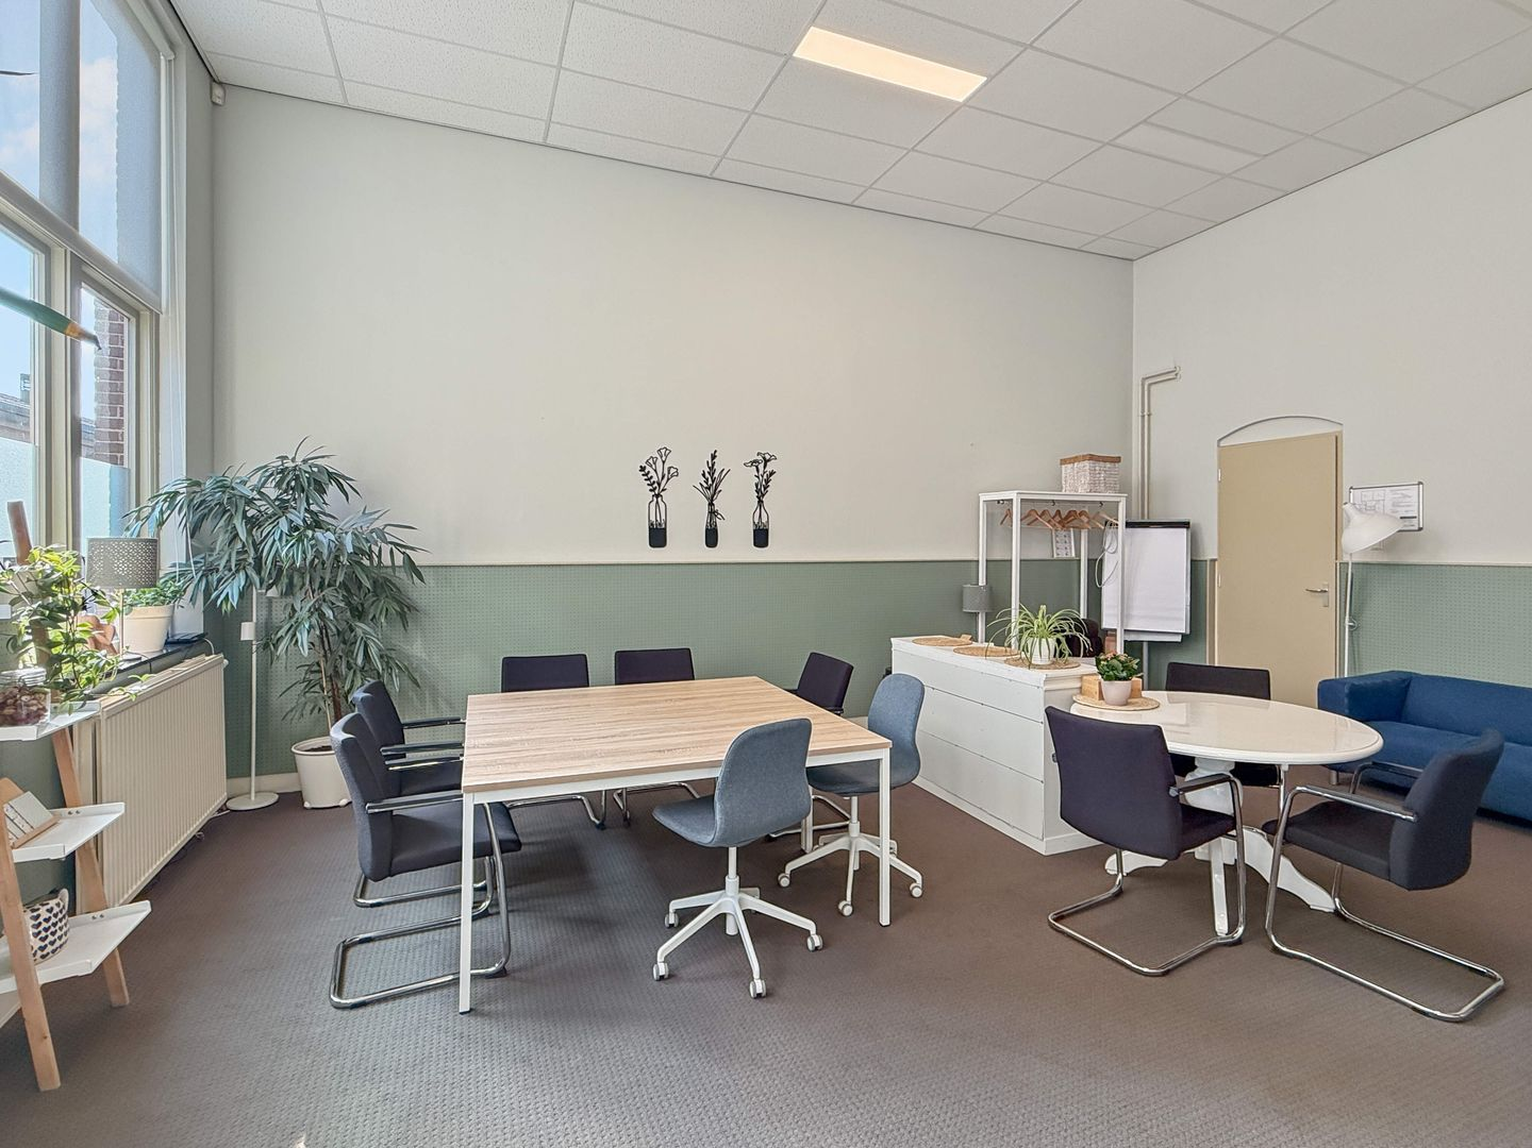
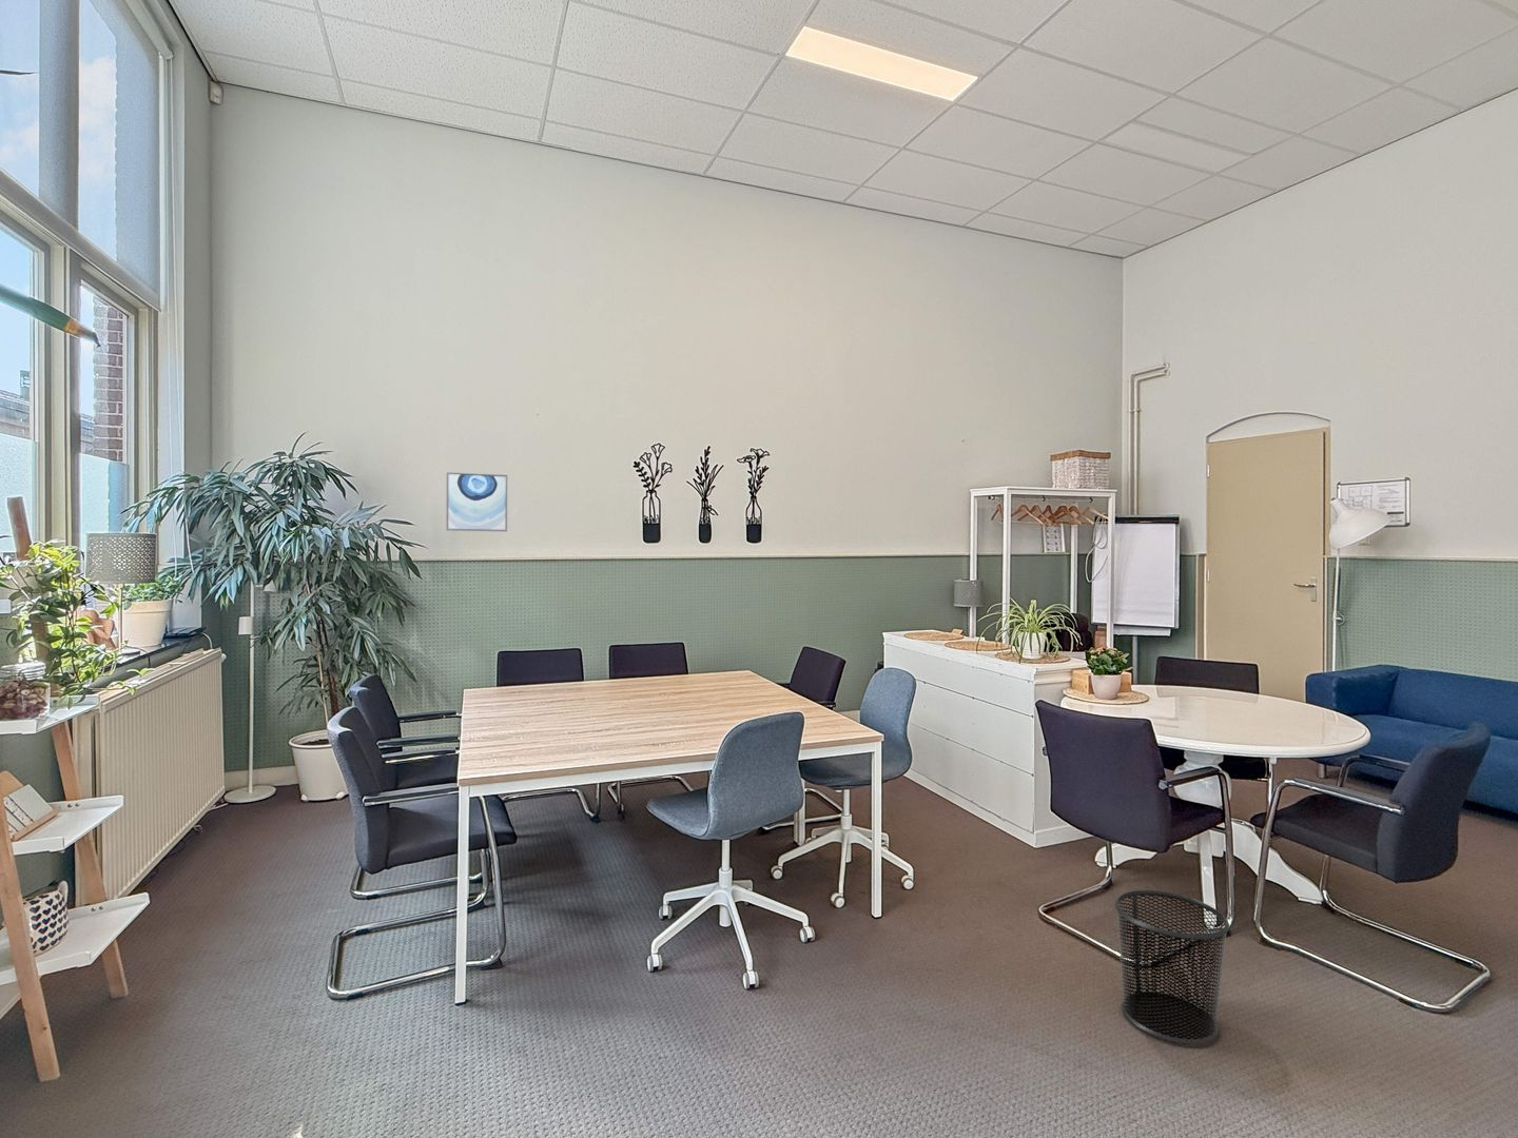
+ waste bin (1169, 965)
+ wall art (477, 502)
